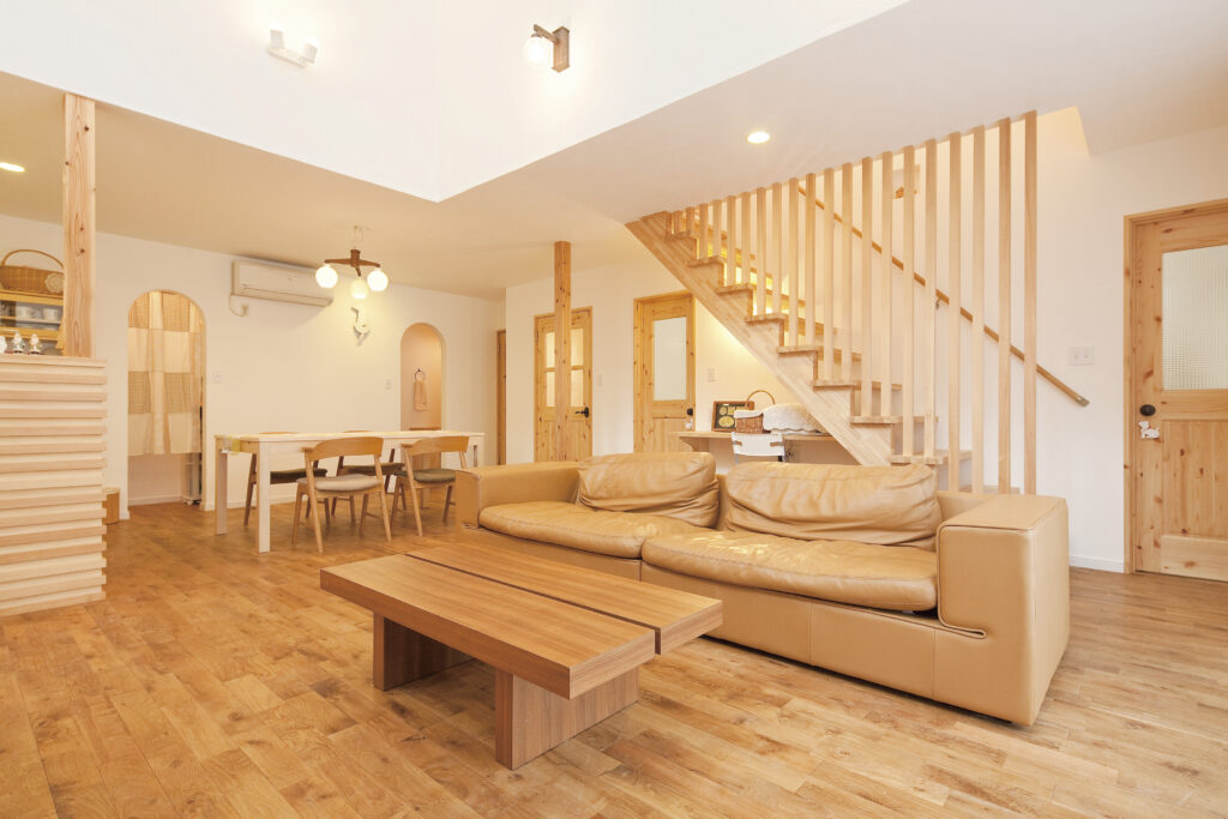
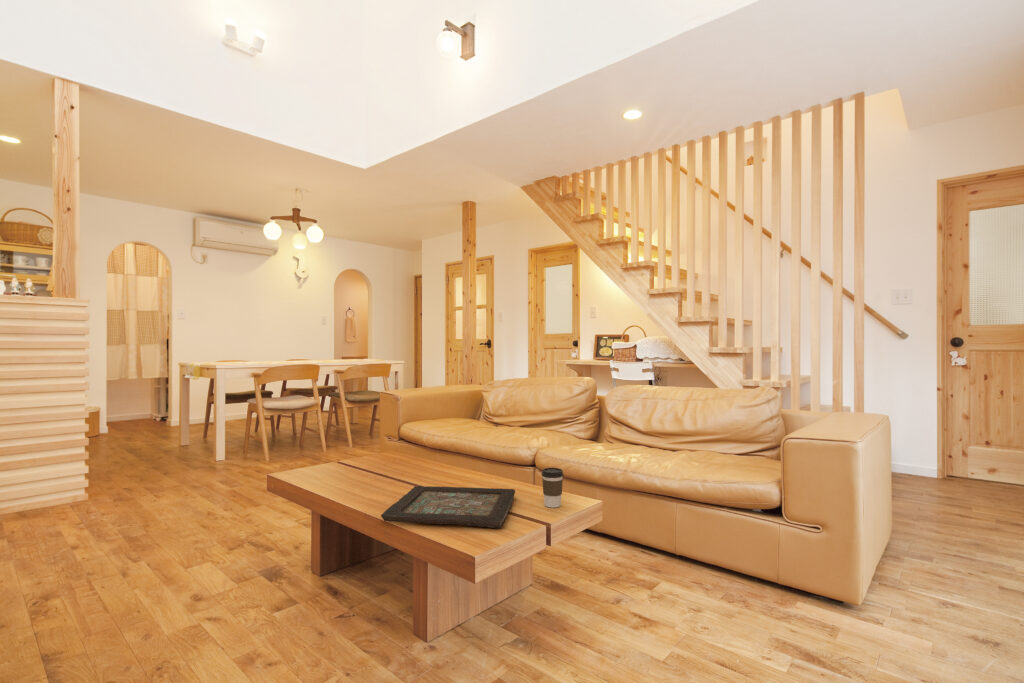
+ coffee cup (552, 487)
+ decorative tray (453, 504)
